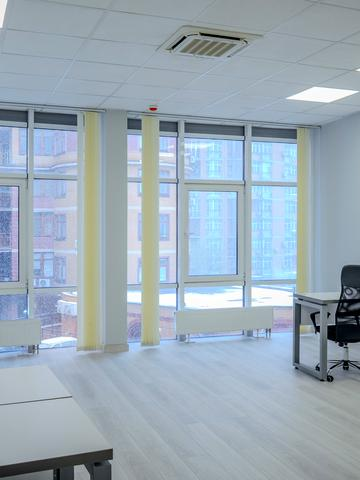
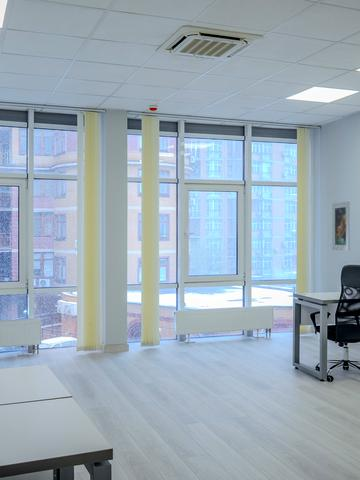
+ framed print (340, 226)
